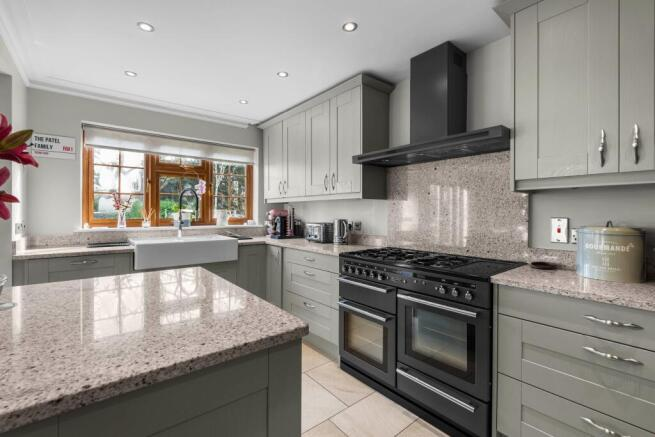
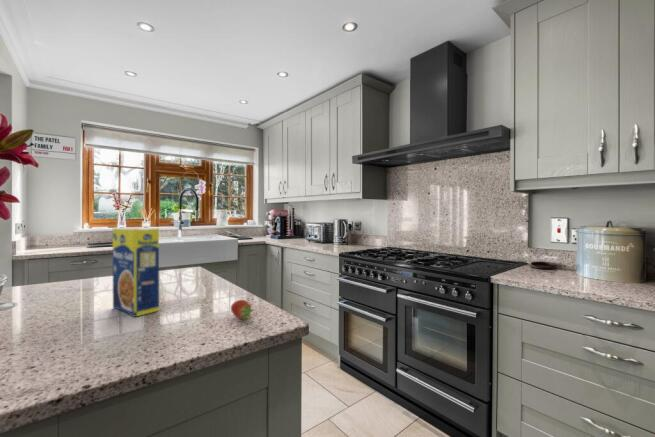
+ legume (135, 268)
+ fruit (241, 308)
